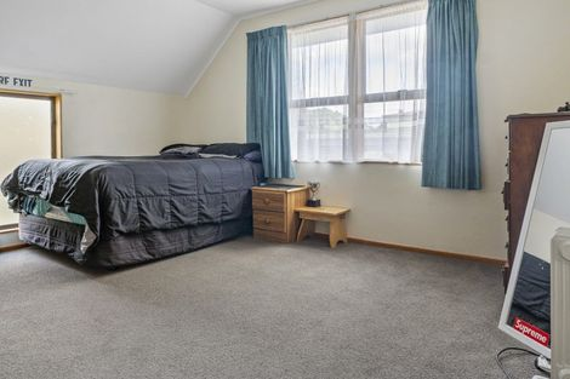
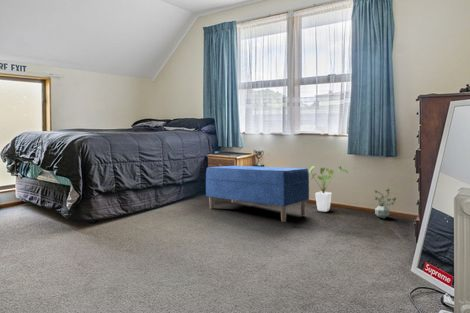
+ house plant (325, 188)
+ potted plant (383, 203)
+ bench (255, 190)
